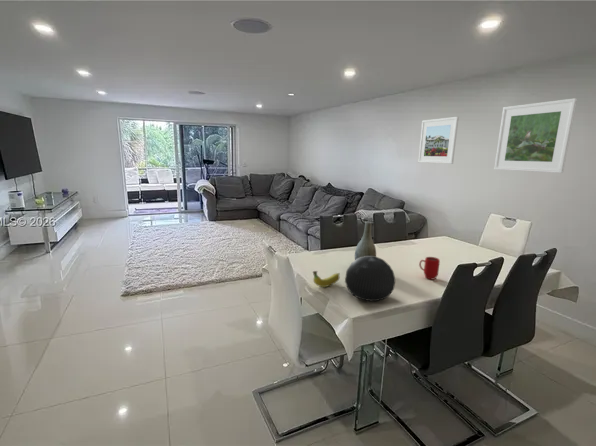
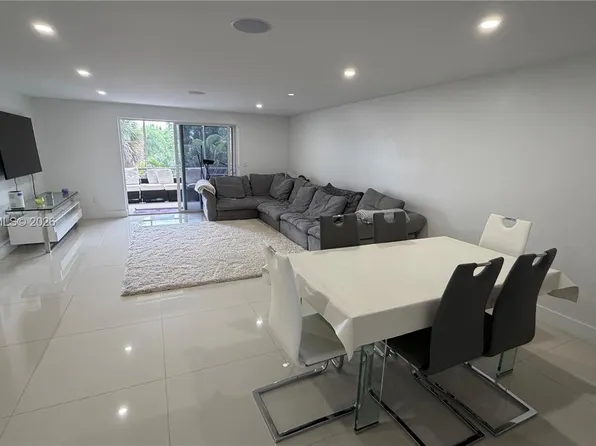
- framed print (531, 137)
- fruit (326, 278)
- decorative ball (369, 276)
- mug (428, 267)
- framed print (436, 141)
- vase (366, 245)
